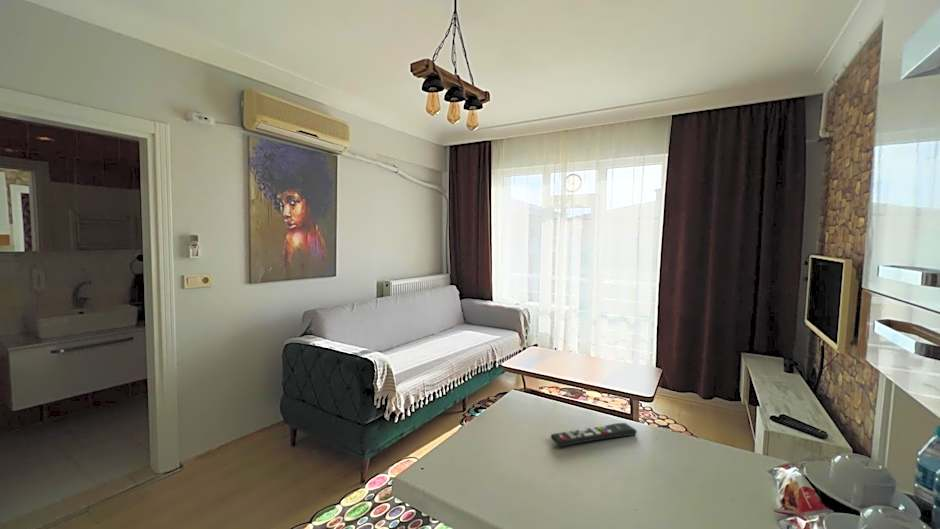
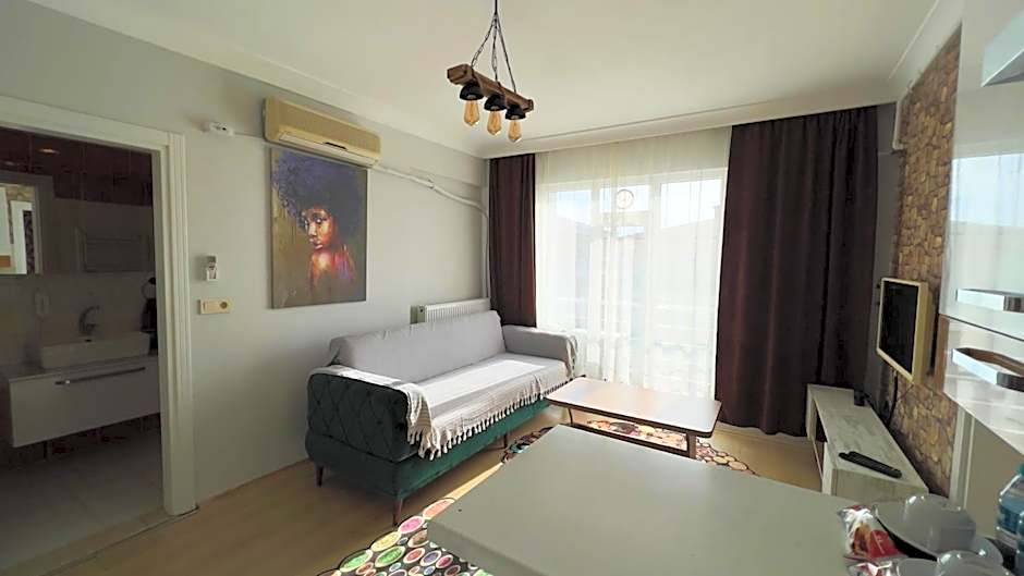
- remote control (594, 434)
